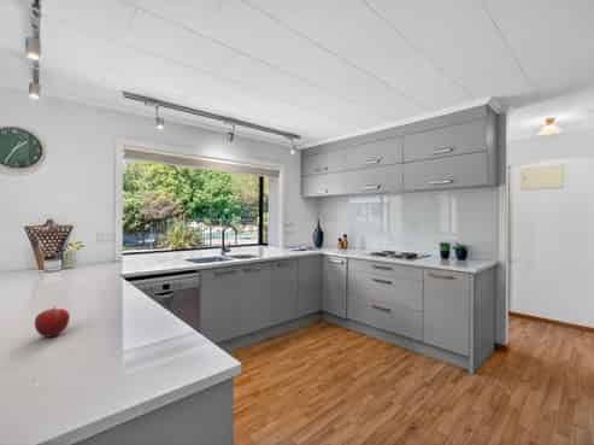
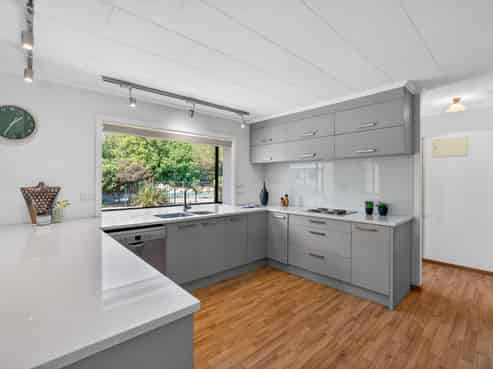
- fruit (52, 321)
